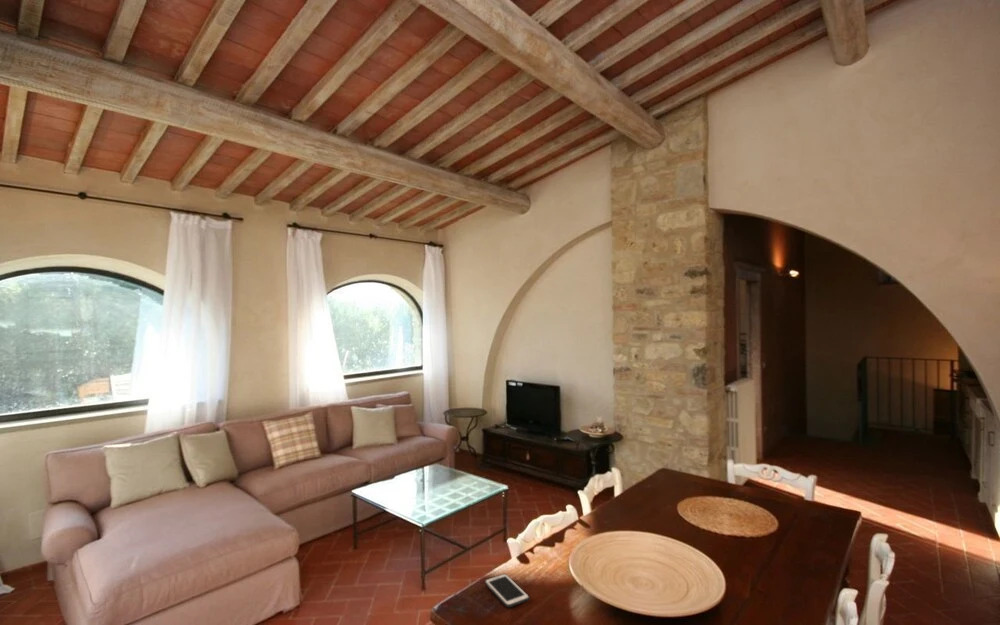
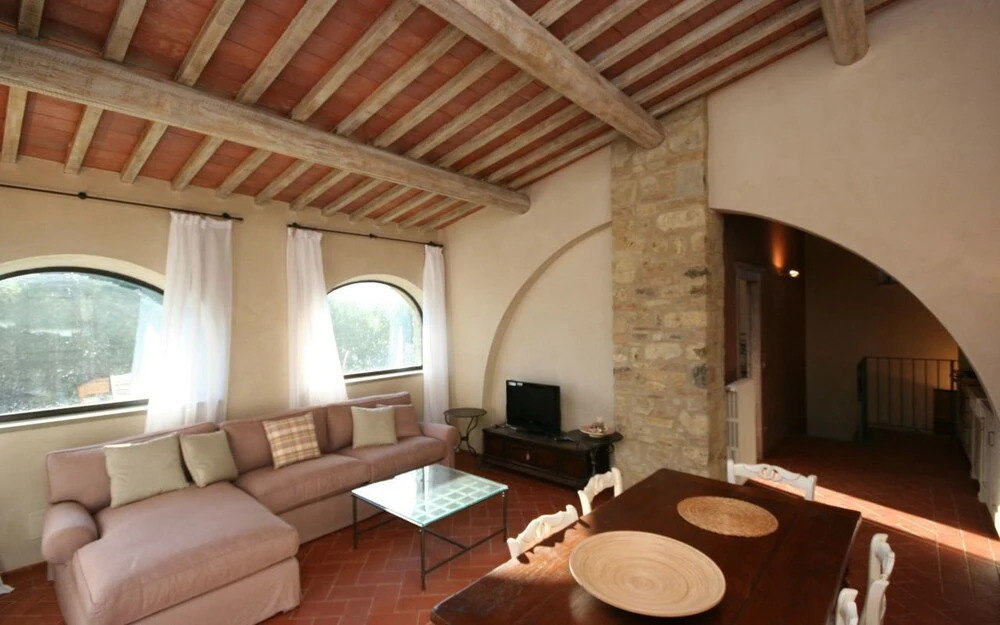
- cell phone (506, 589)
